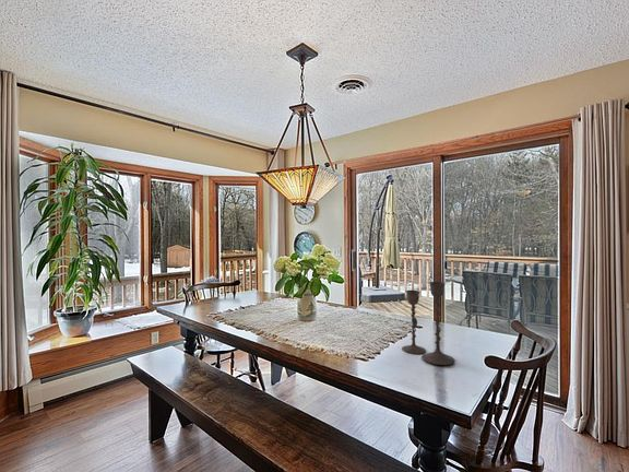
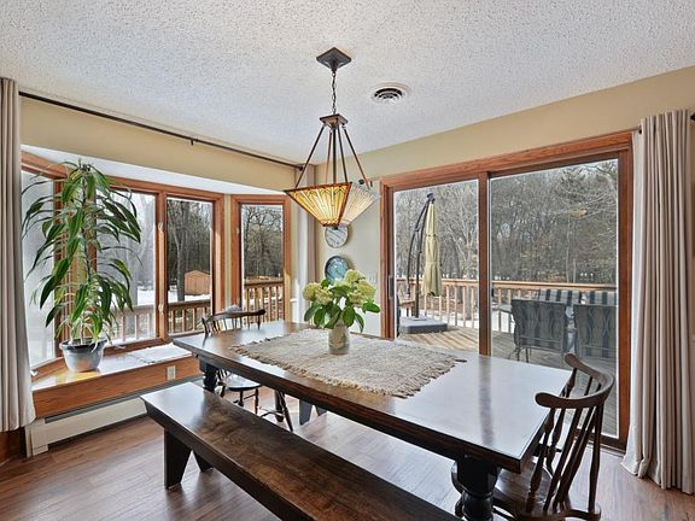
- candlestick (435, 318)
